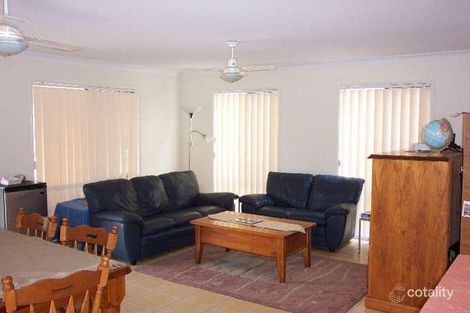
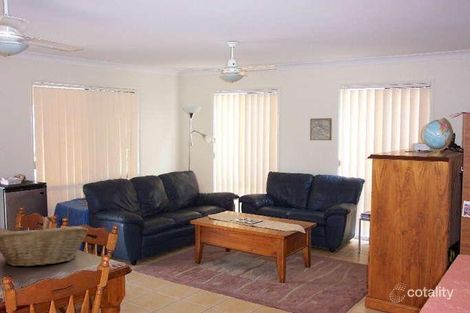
+ wall art (320, 129)
+ fruit basket (41, 241)
